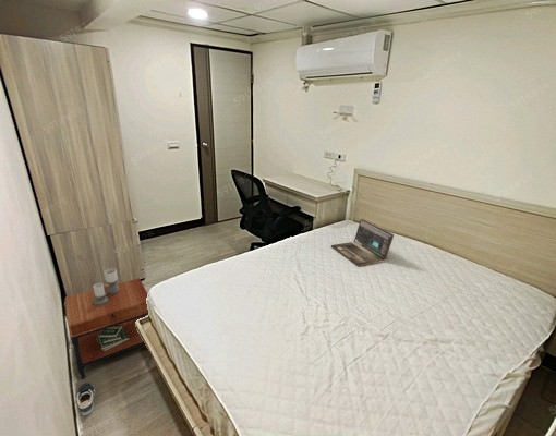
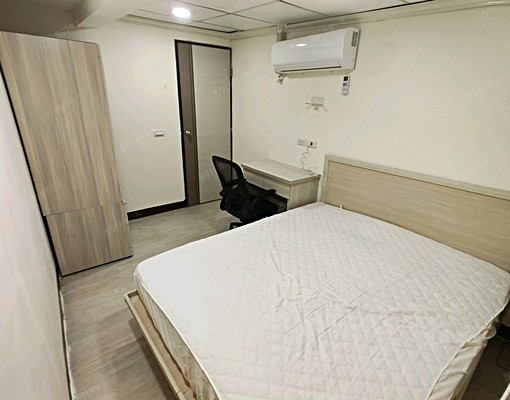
- side table (110, 314)
- laptop (360, 241)
- sneaker (85, 393)
